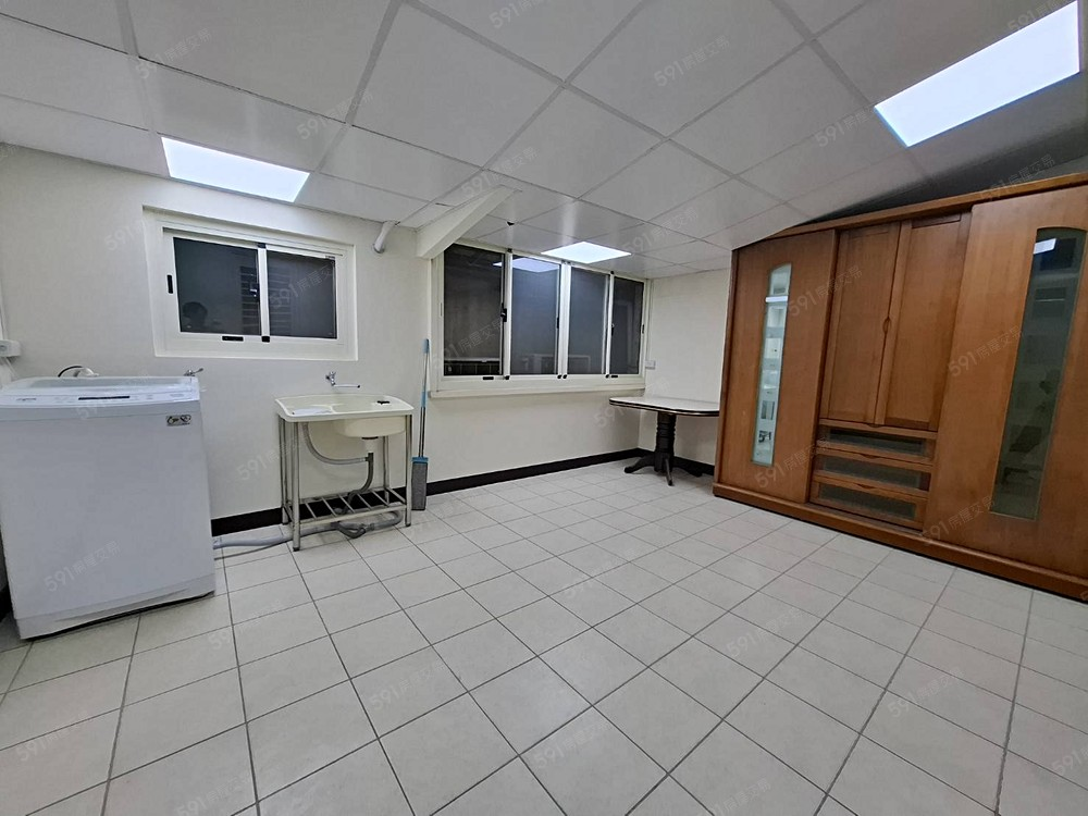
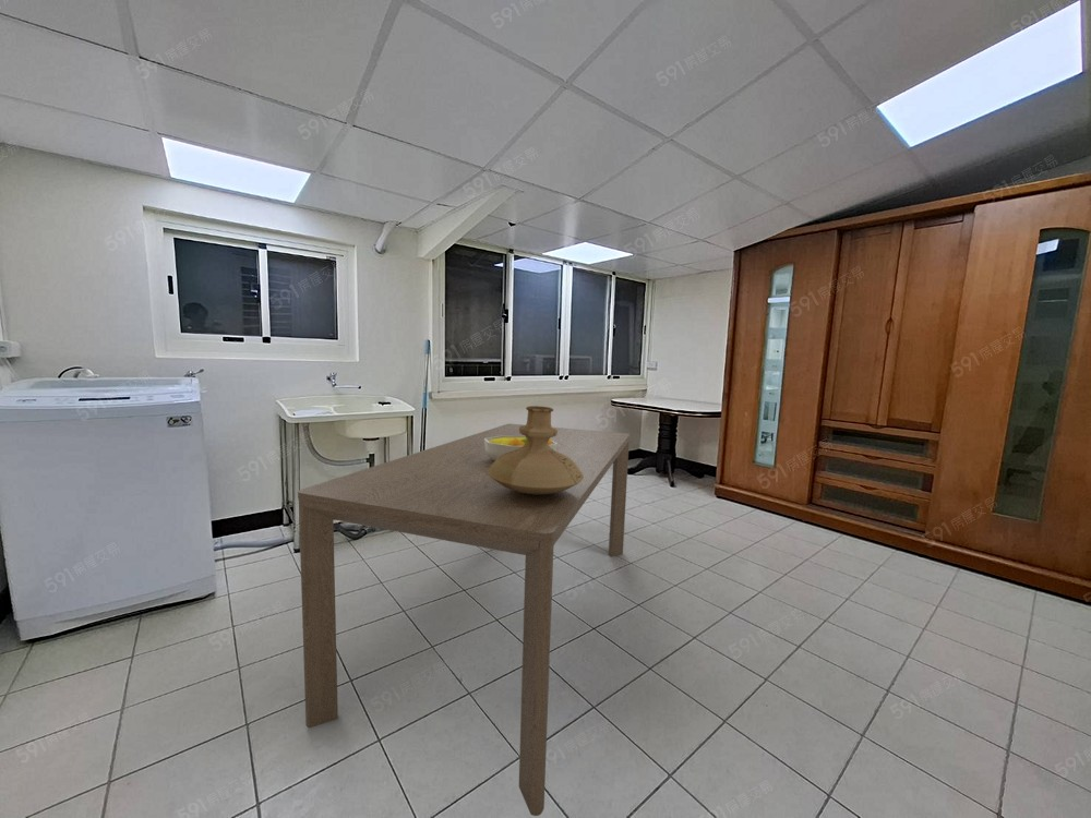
+ fruit bowl (519, 445)
+ vase (536, 448)
+ dining table (517, 533)
